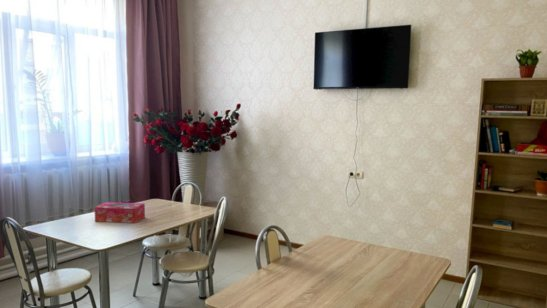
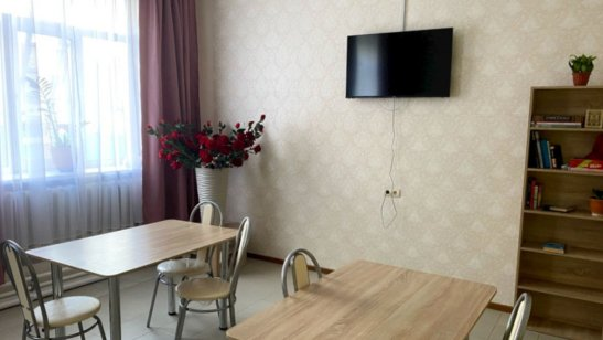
- tissue box (120, 212)
